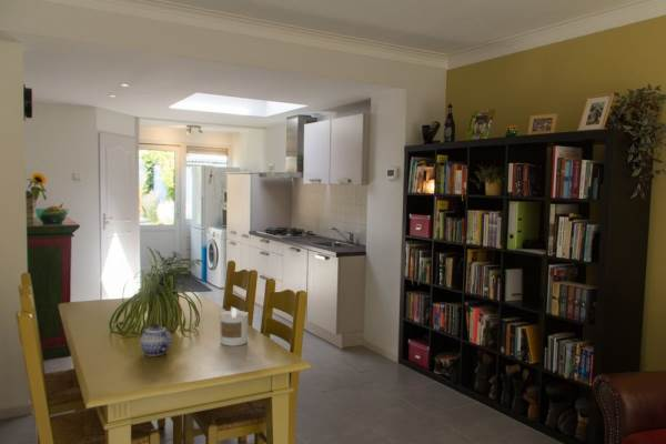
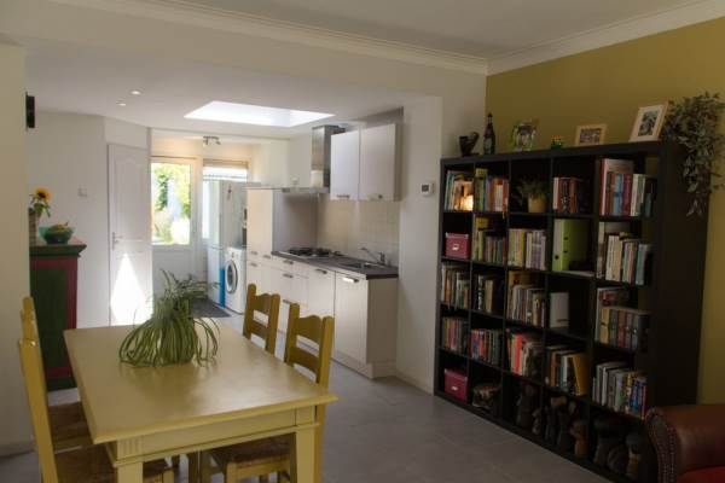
- candle (233, 325)
- teapot (155, 339)
